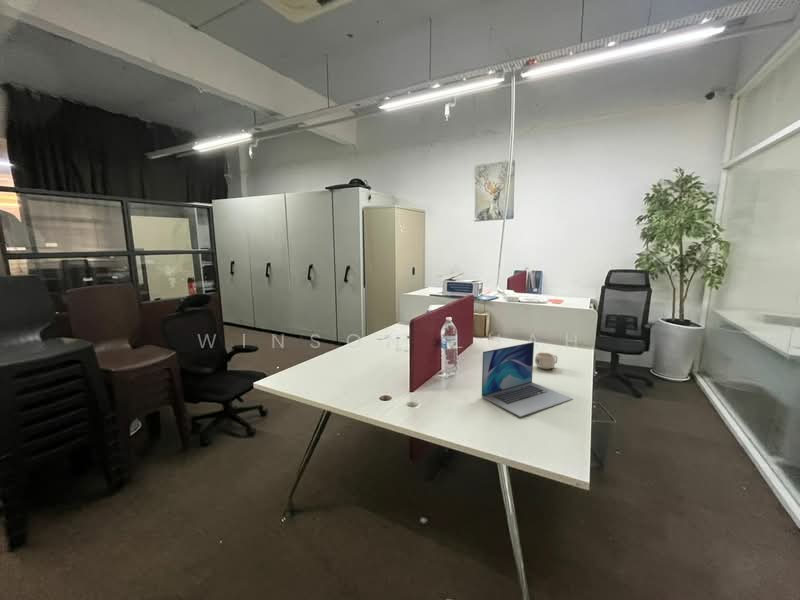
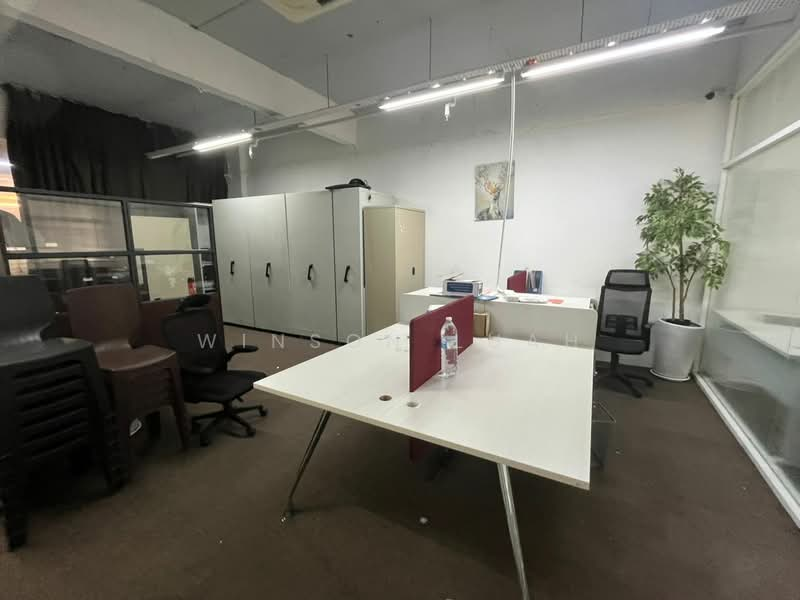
- mug (546, 360)
- laptop (527, 375)
